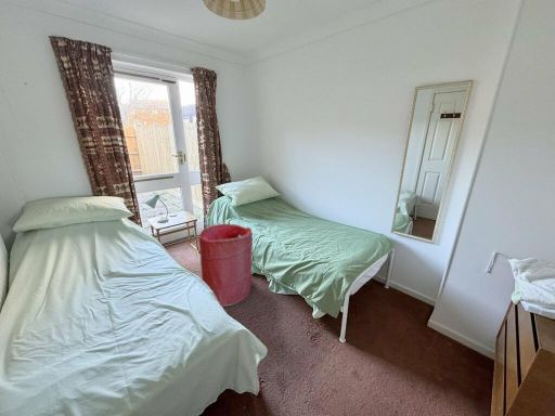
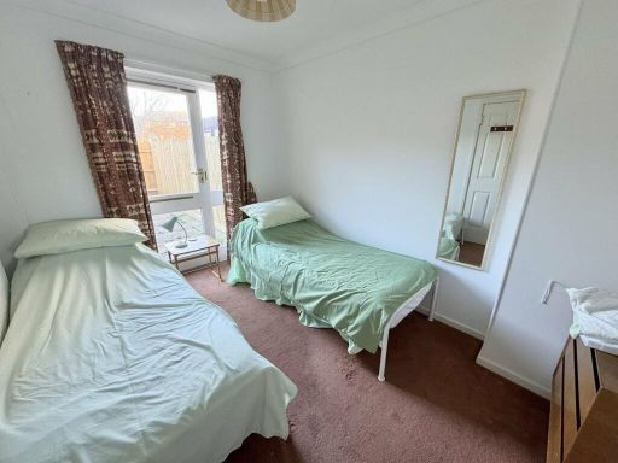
- laundry hamper (227, 260)
